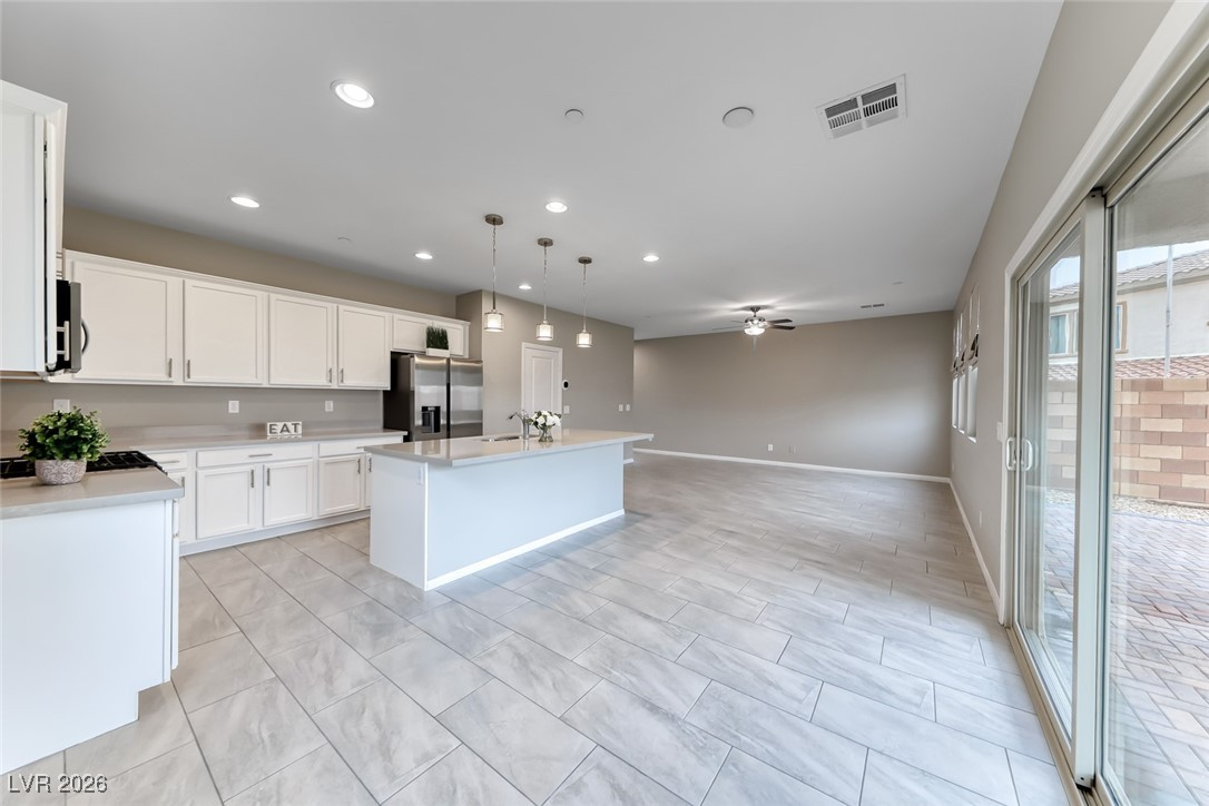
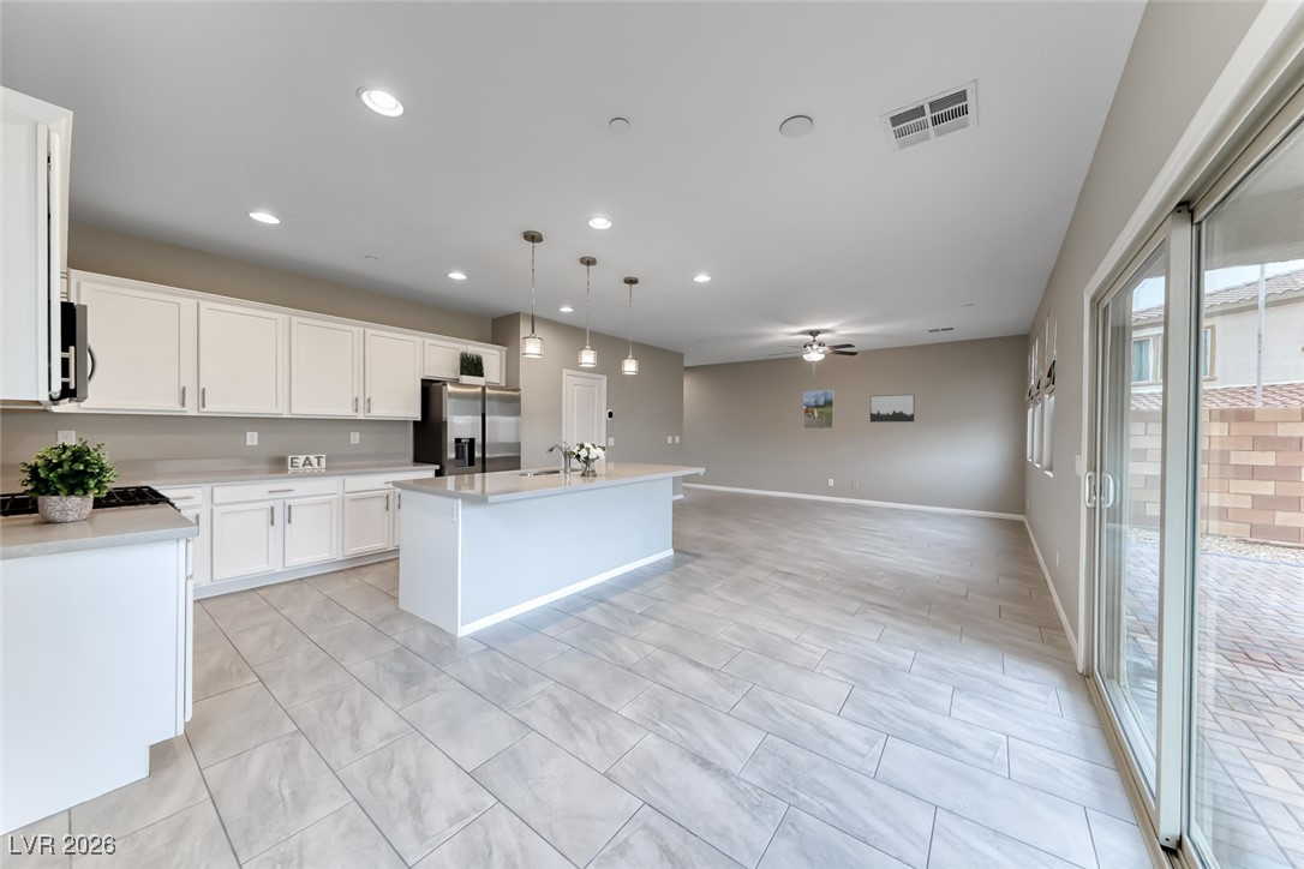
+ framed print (818, 409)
+ wall art (891, 408)
